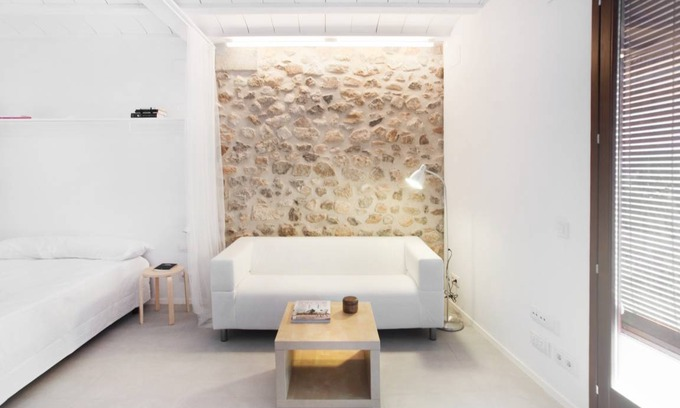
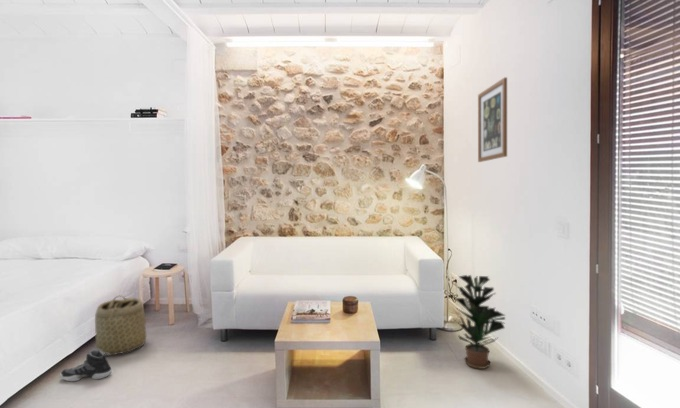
+ basket (119, 323)
+ wall art (491, 123)
+ sneaker (86, 363)
+ potted plant (481, 320)
